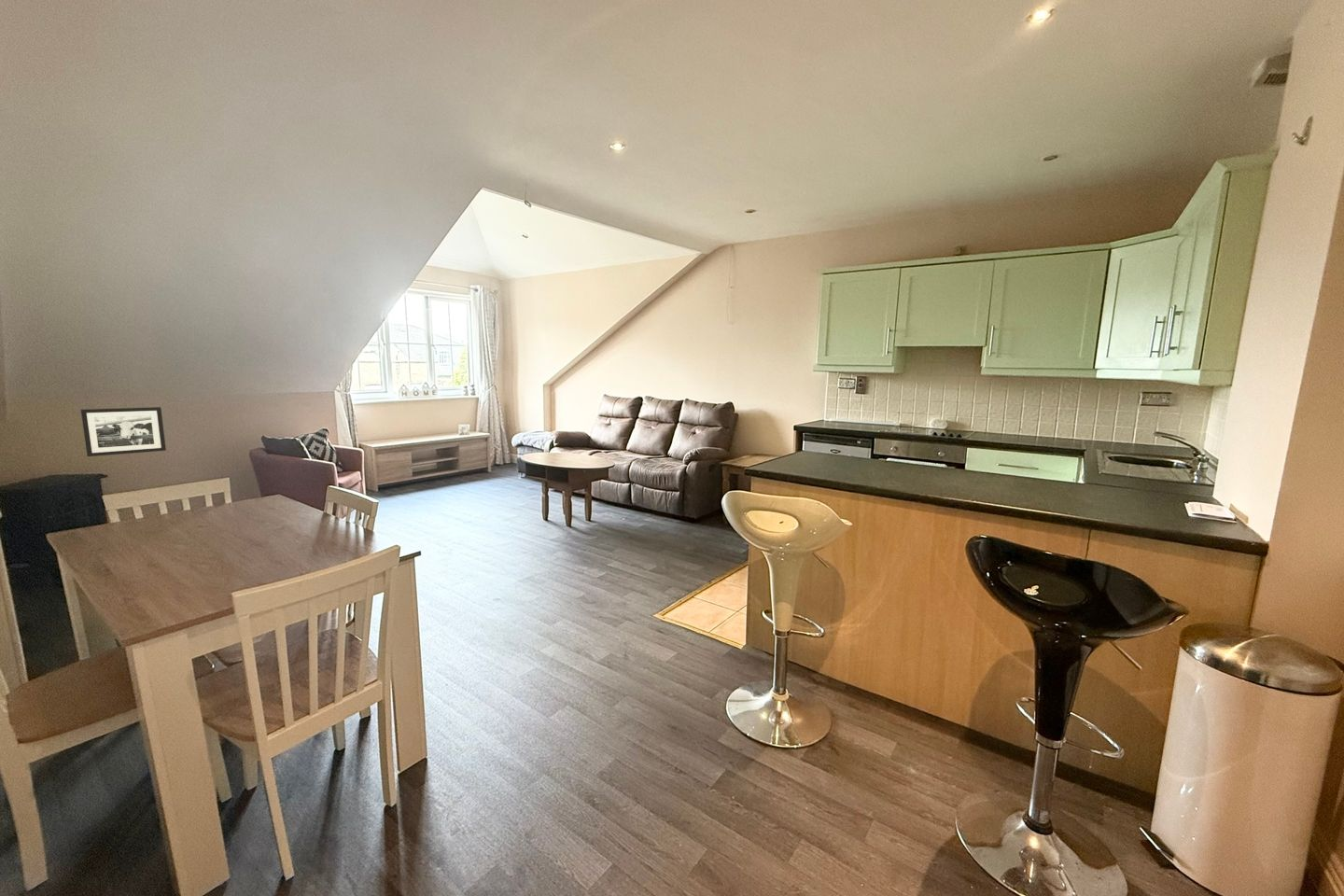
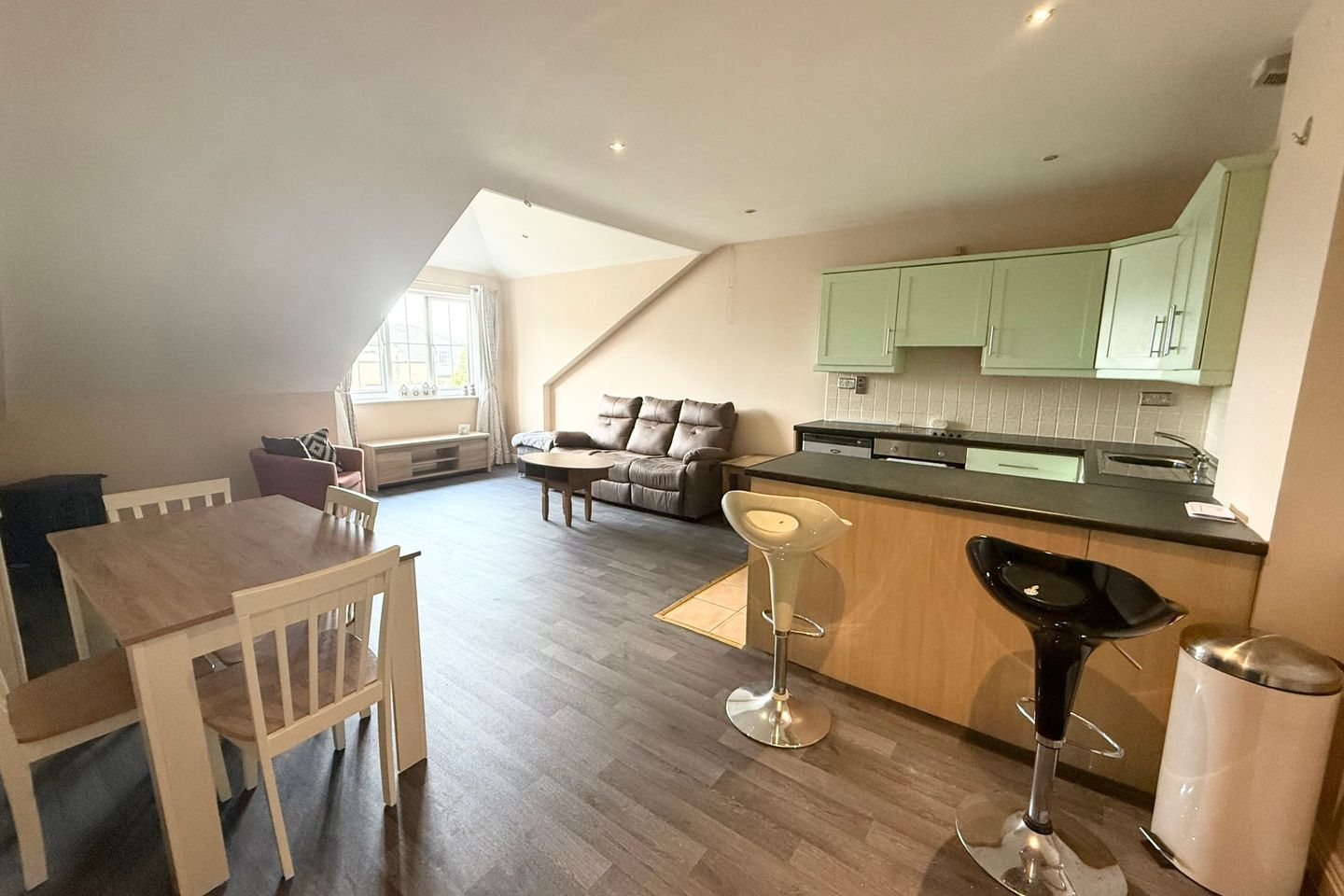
- picture frame (125, 430)
